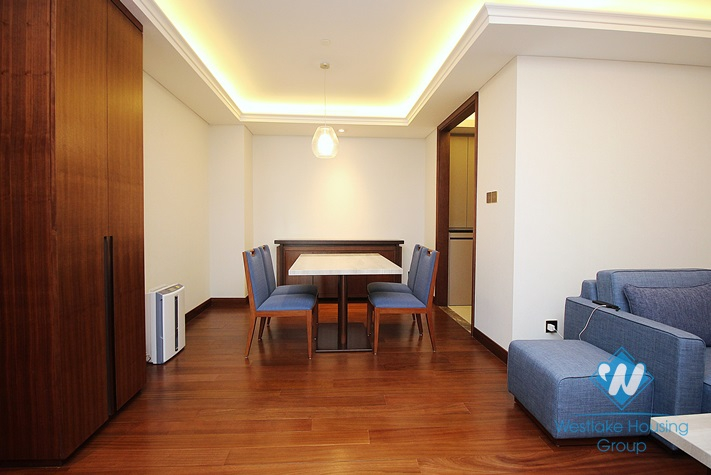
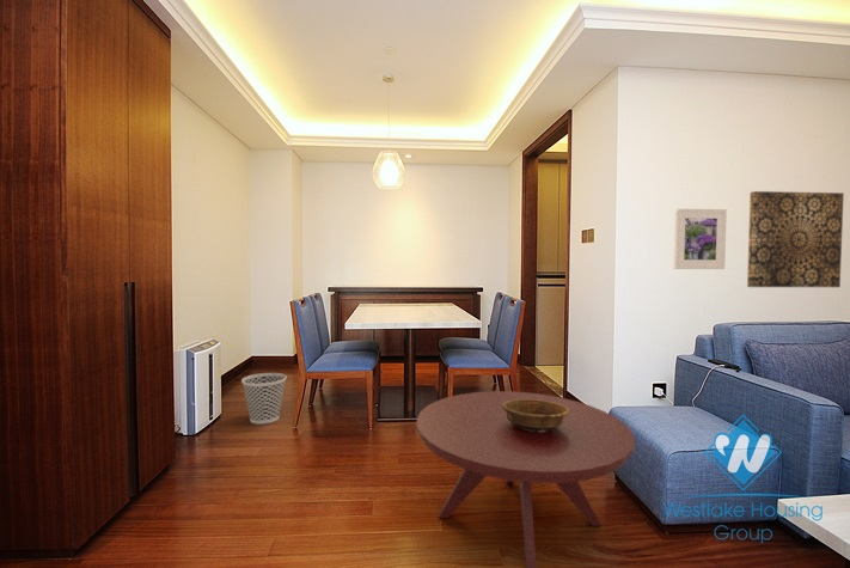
+ coffee table (518, 470)
+ wastebasket (264, 398)
+ decorative bowl (534, 414)
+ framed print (699, 239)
+ wall art (795, 239)
